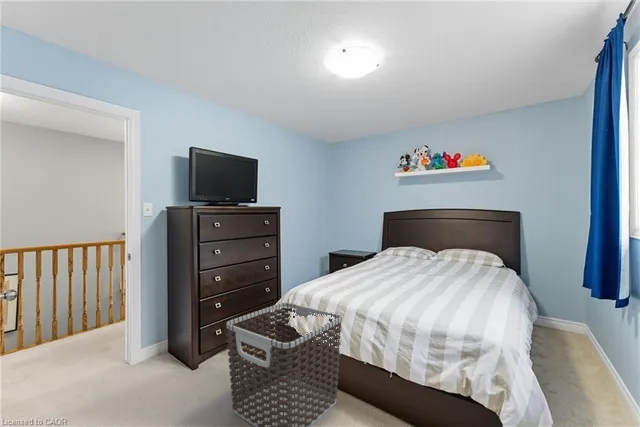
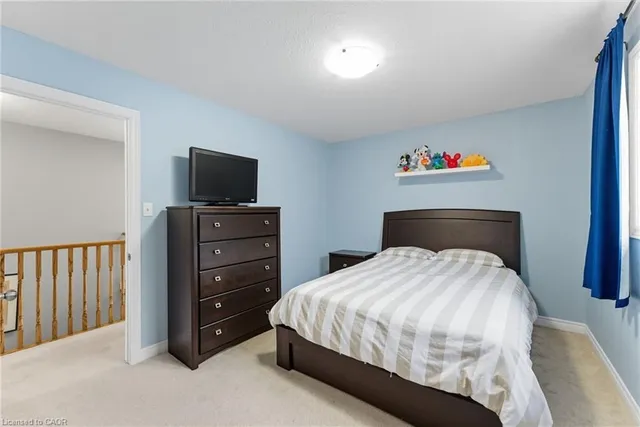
- clothes hamper (285, 362)
